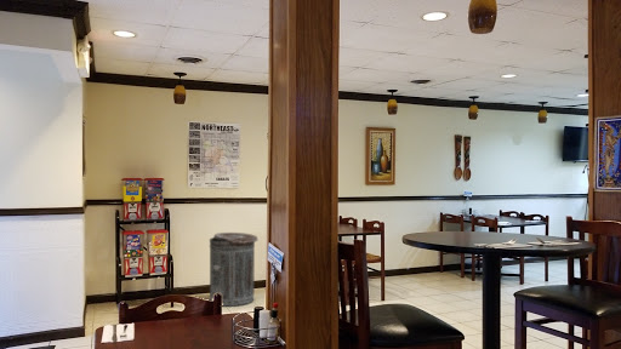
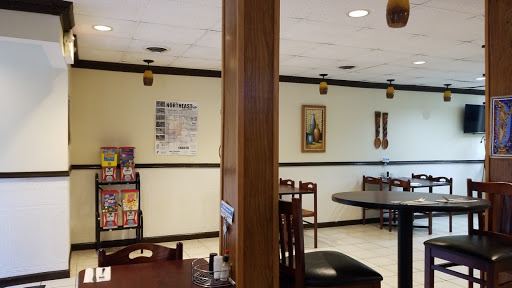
- trash can lid (233, 267)
